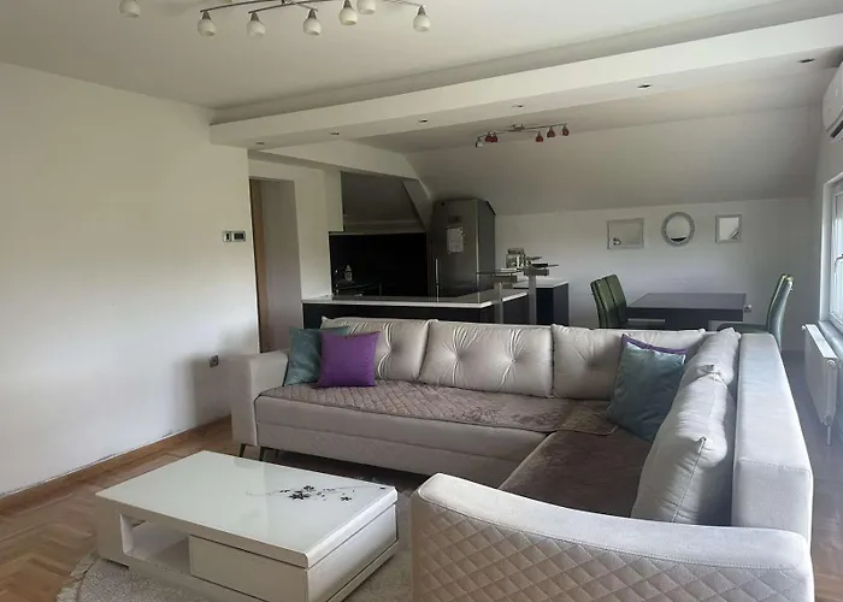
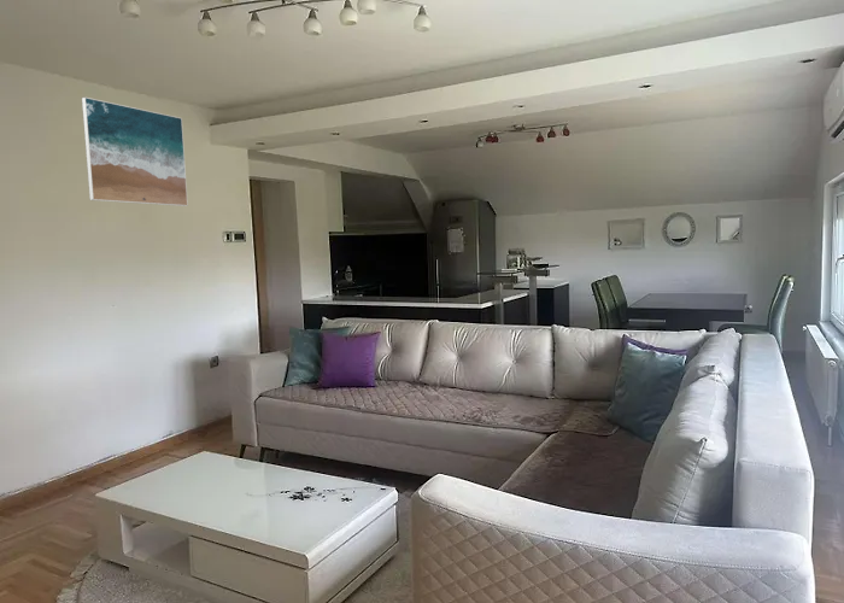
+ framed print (139, 156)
